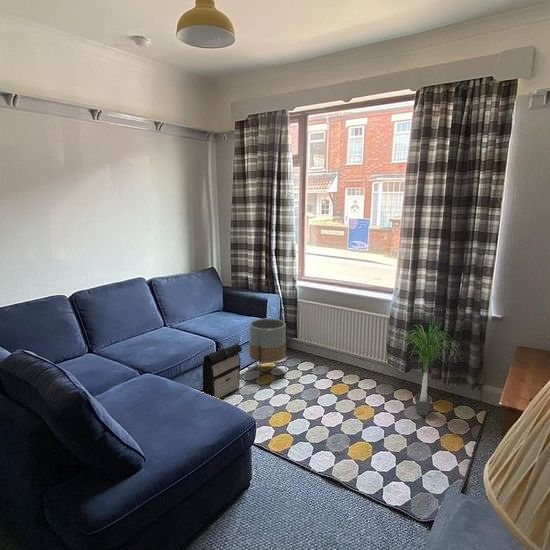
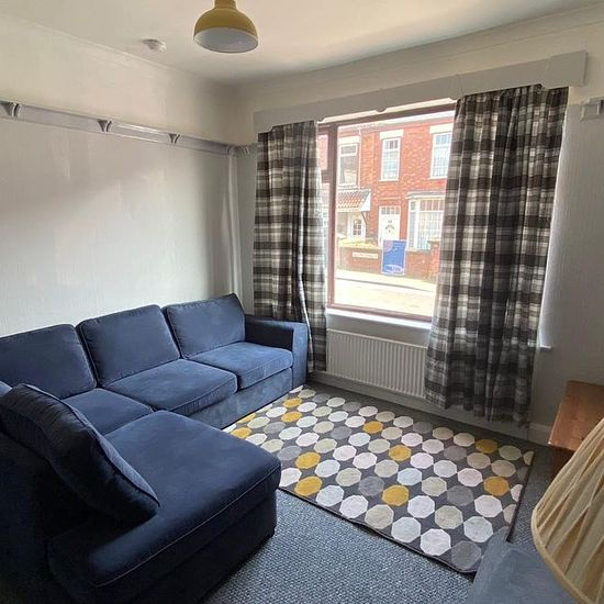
- planter (266, 348)
- backpack (221, 368)
- potted plant (426, 363)
